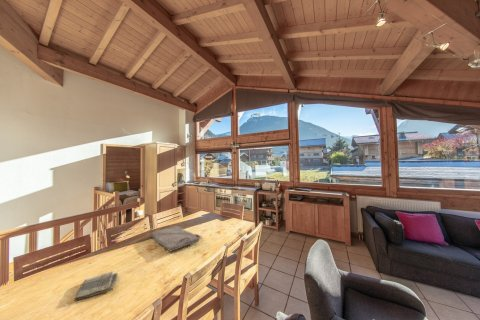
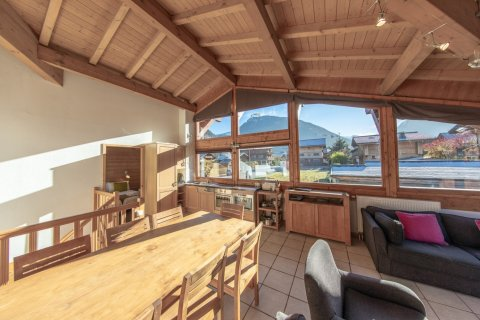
- serving tray (177, 234)
- dish towel (98, 283)
